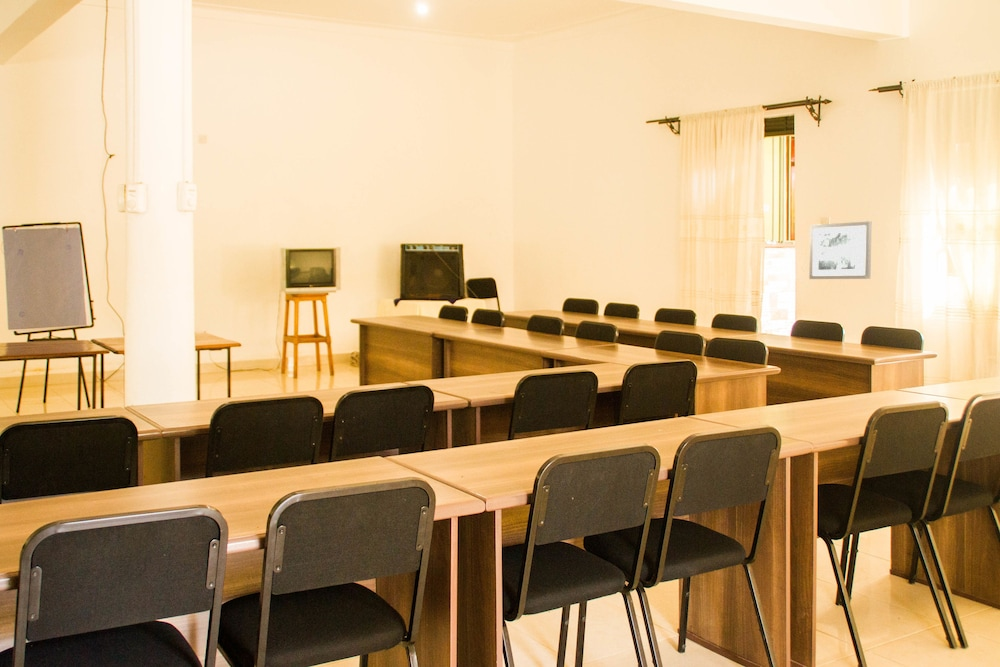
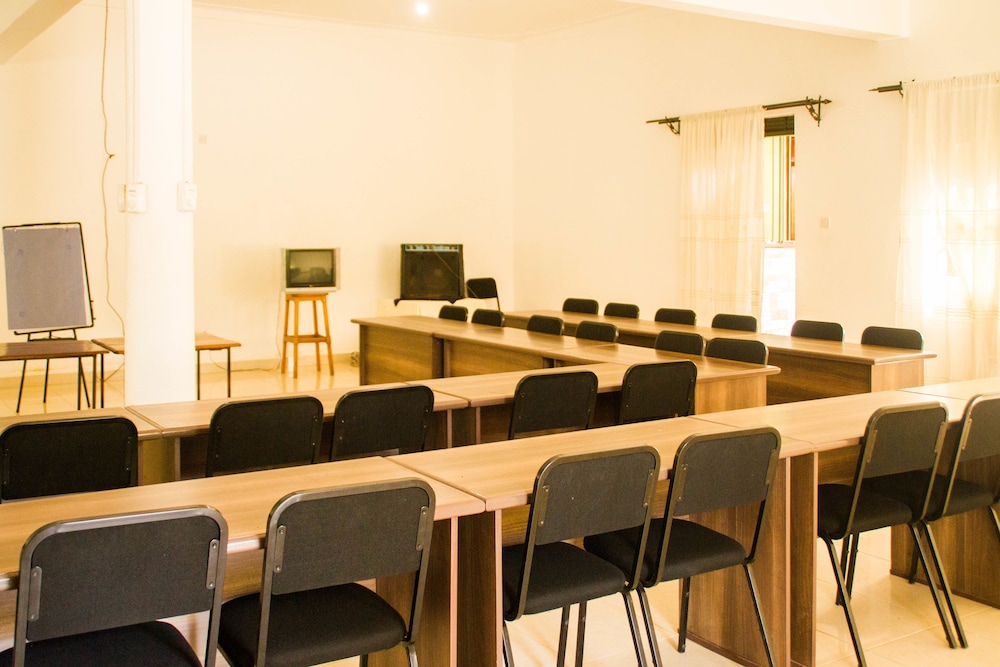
- wall art (839, 251)
